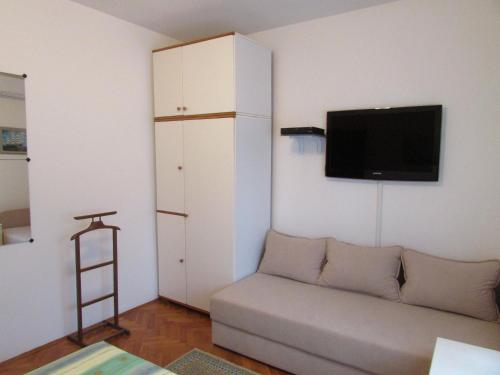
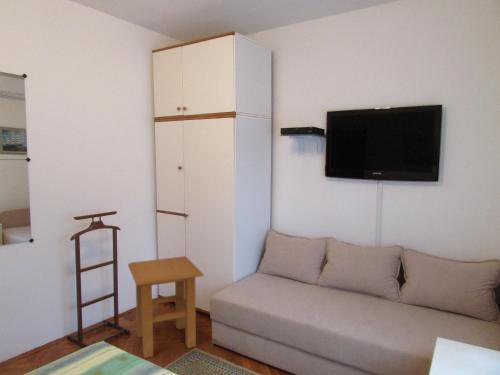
+ side table (164, 302)
